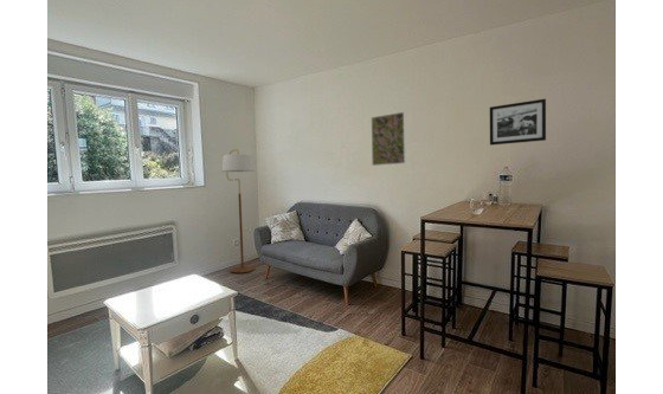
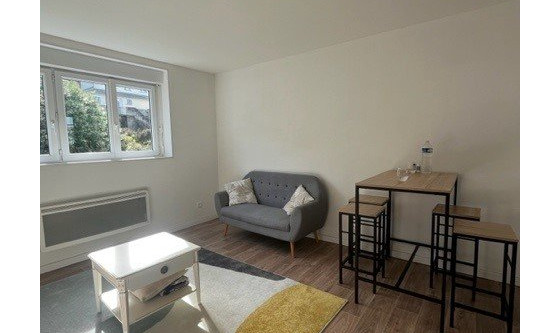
- floor lamp (239, 209)
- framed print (387, 140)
- picture frame (516, 123)
